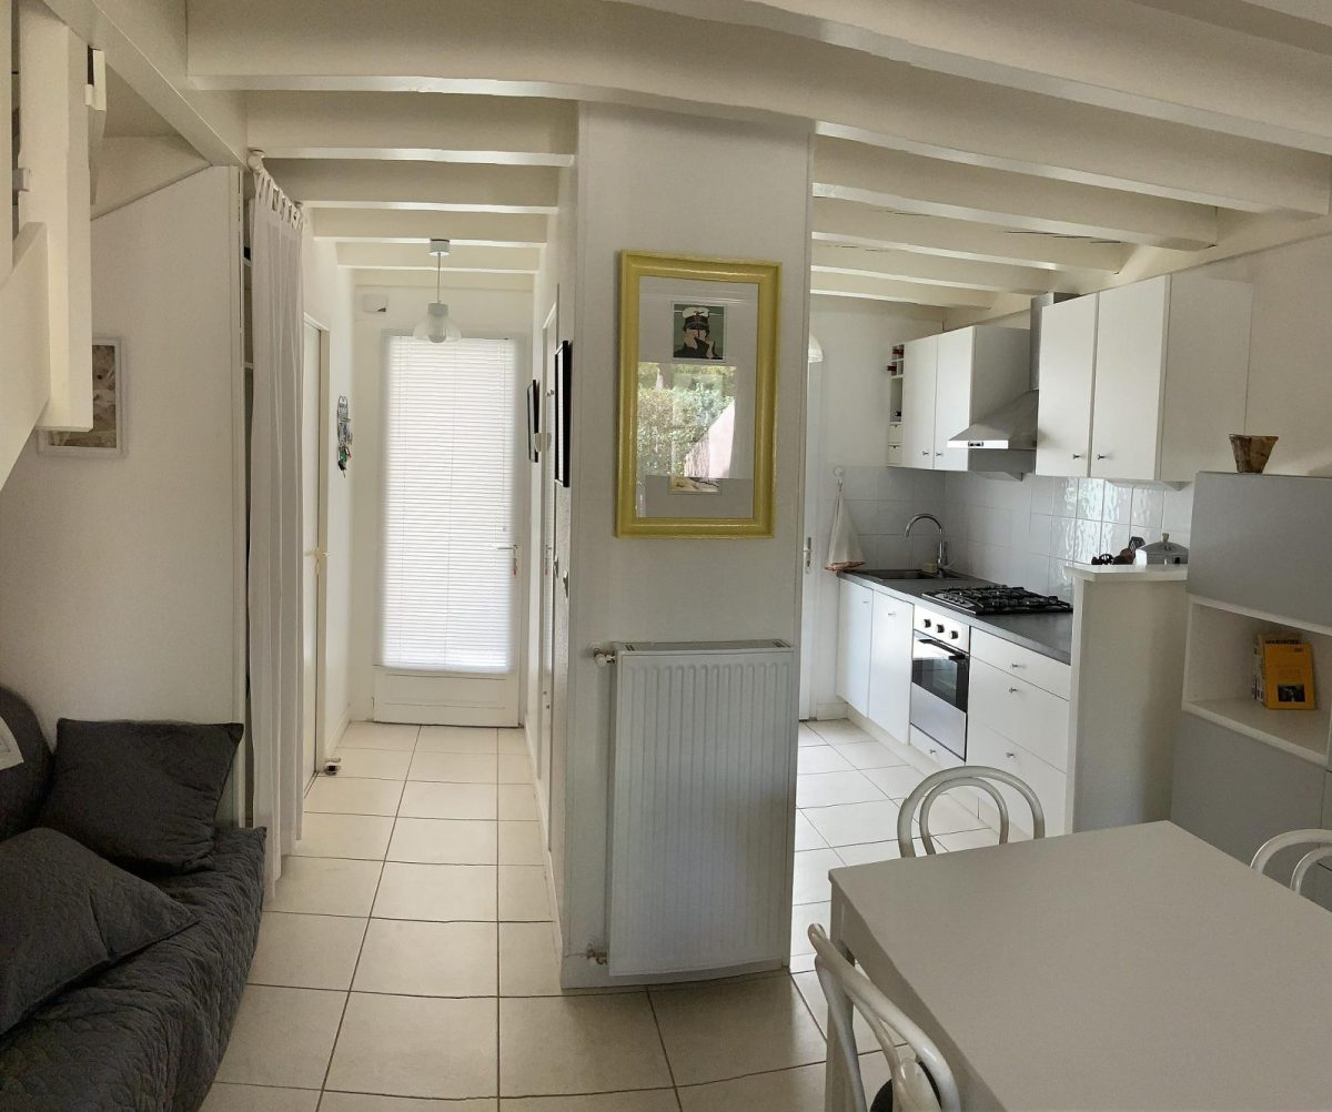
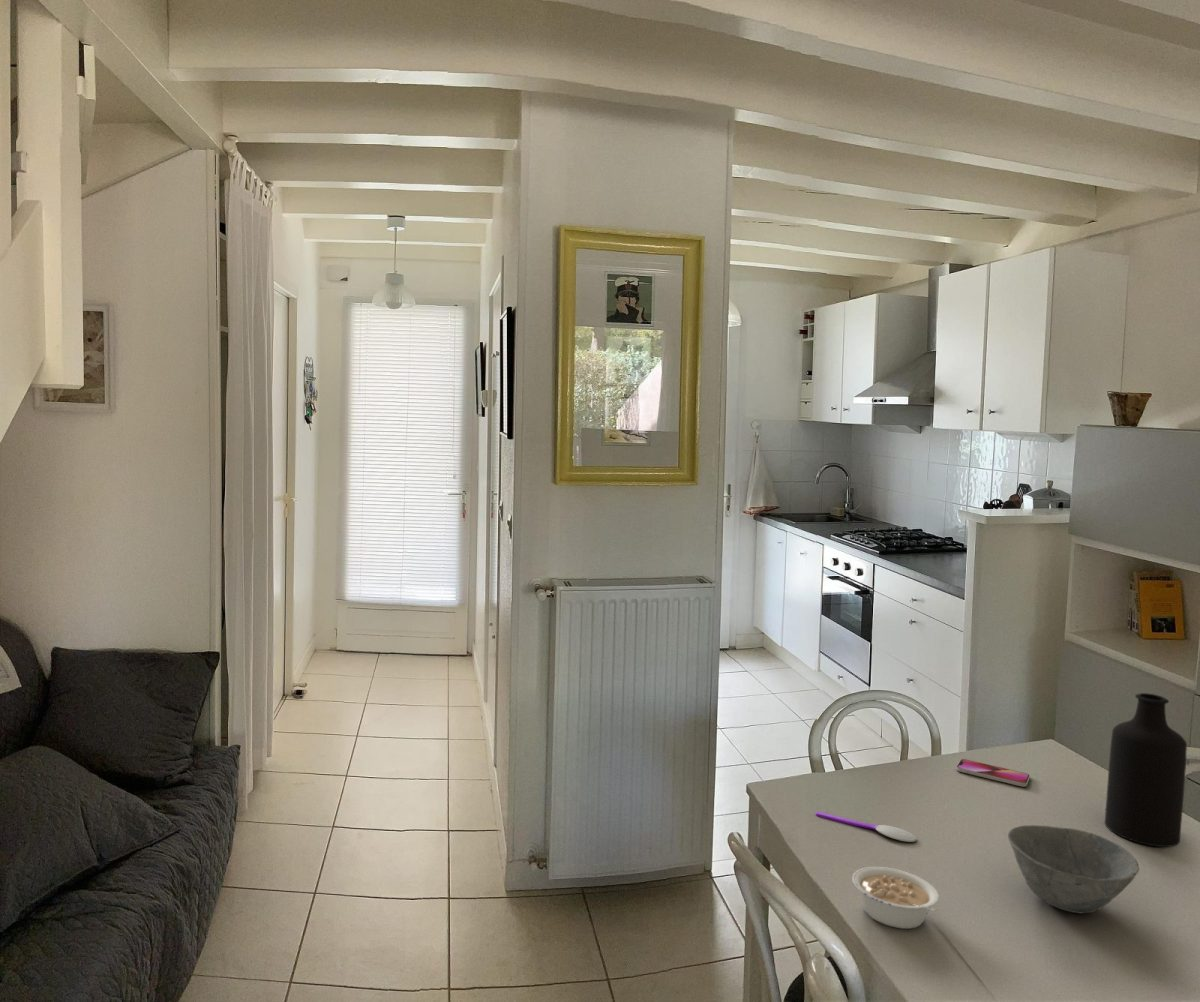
+ spoon (864, 824)
+ bowl (1069, 876)
+ bottle (1146, 764)
+ smartphone (992, 772)
+ legume (897, 898)
